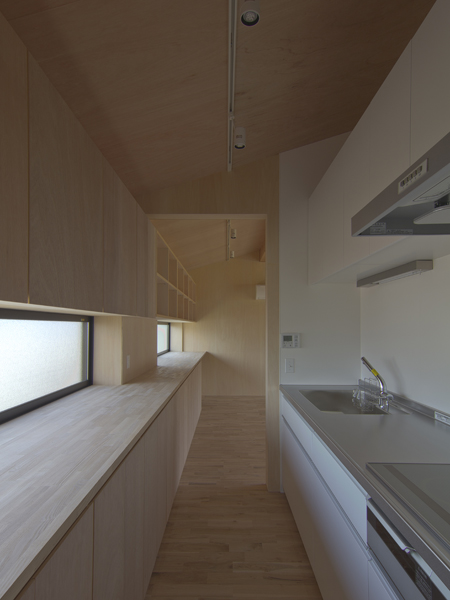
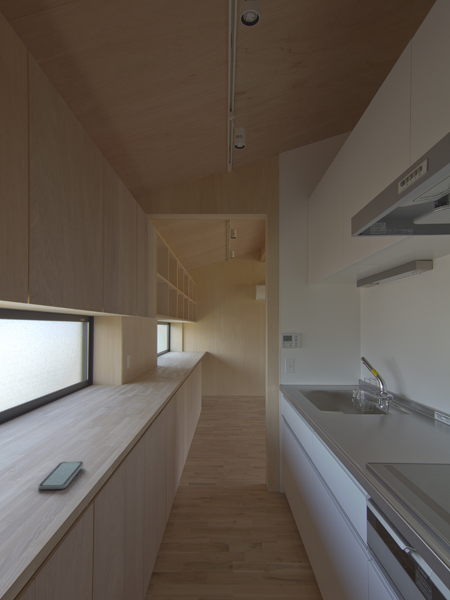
+ smartphone (62, 474)
